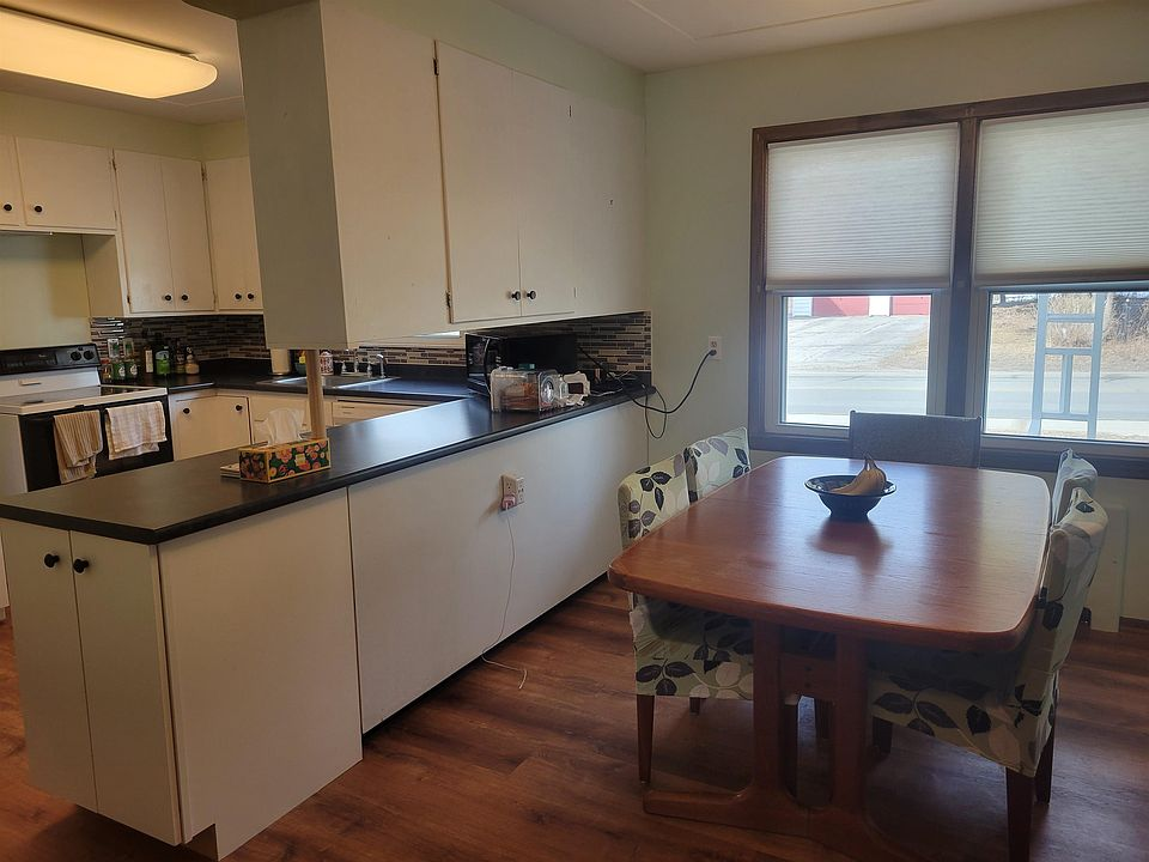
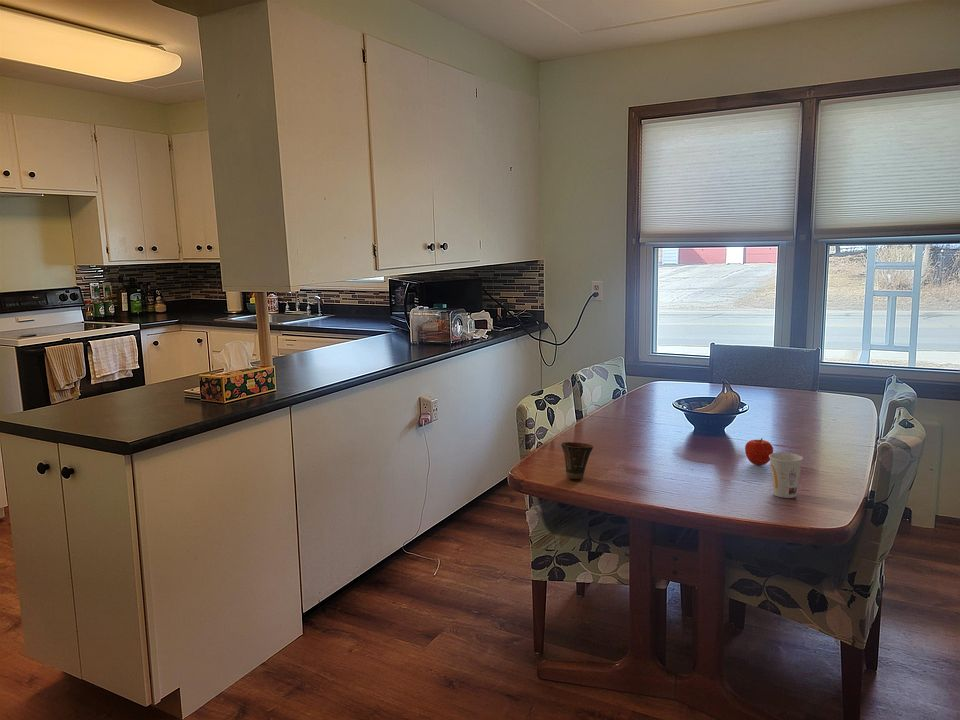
+ cup (577, 460)
+ fruit (758, 451)
+ cup (785, 475)
